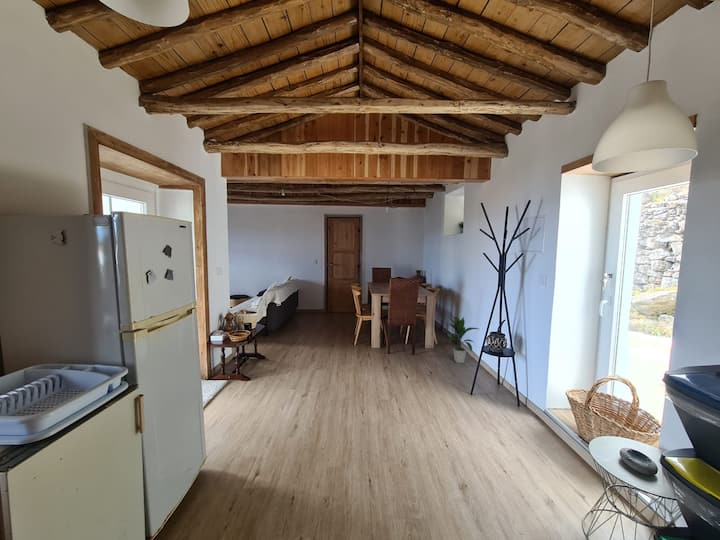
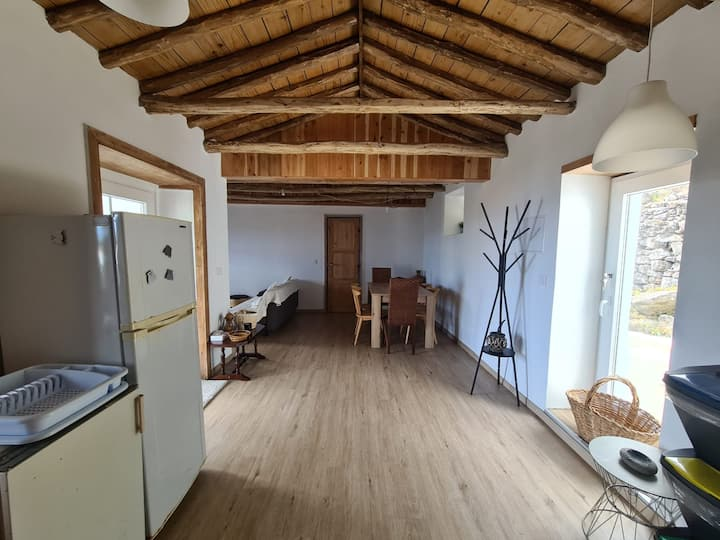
- indoor plant (457, 338)
